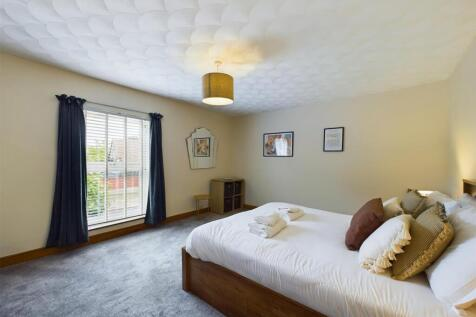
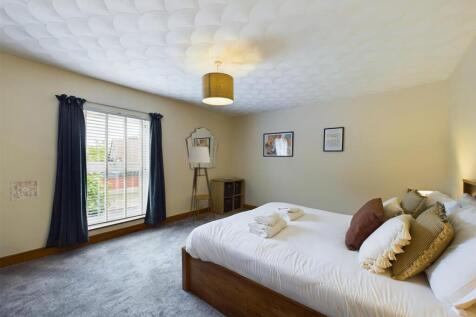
+ wall ornament (24, 189)
+ floor lamp (194, 183)
